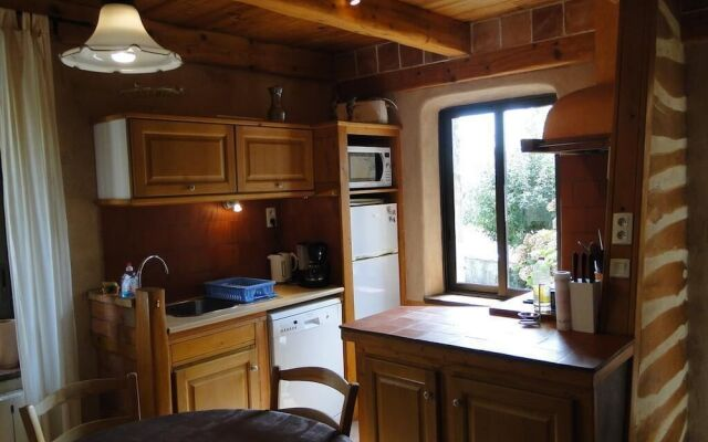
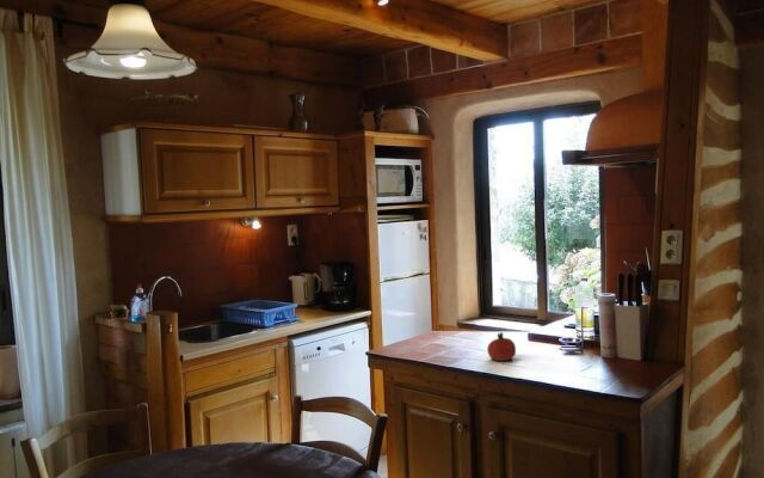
+ fruit (501, 345)
